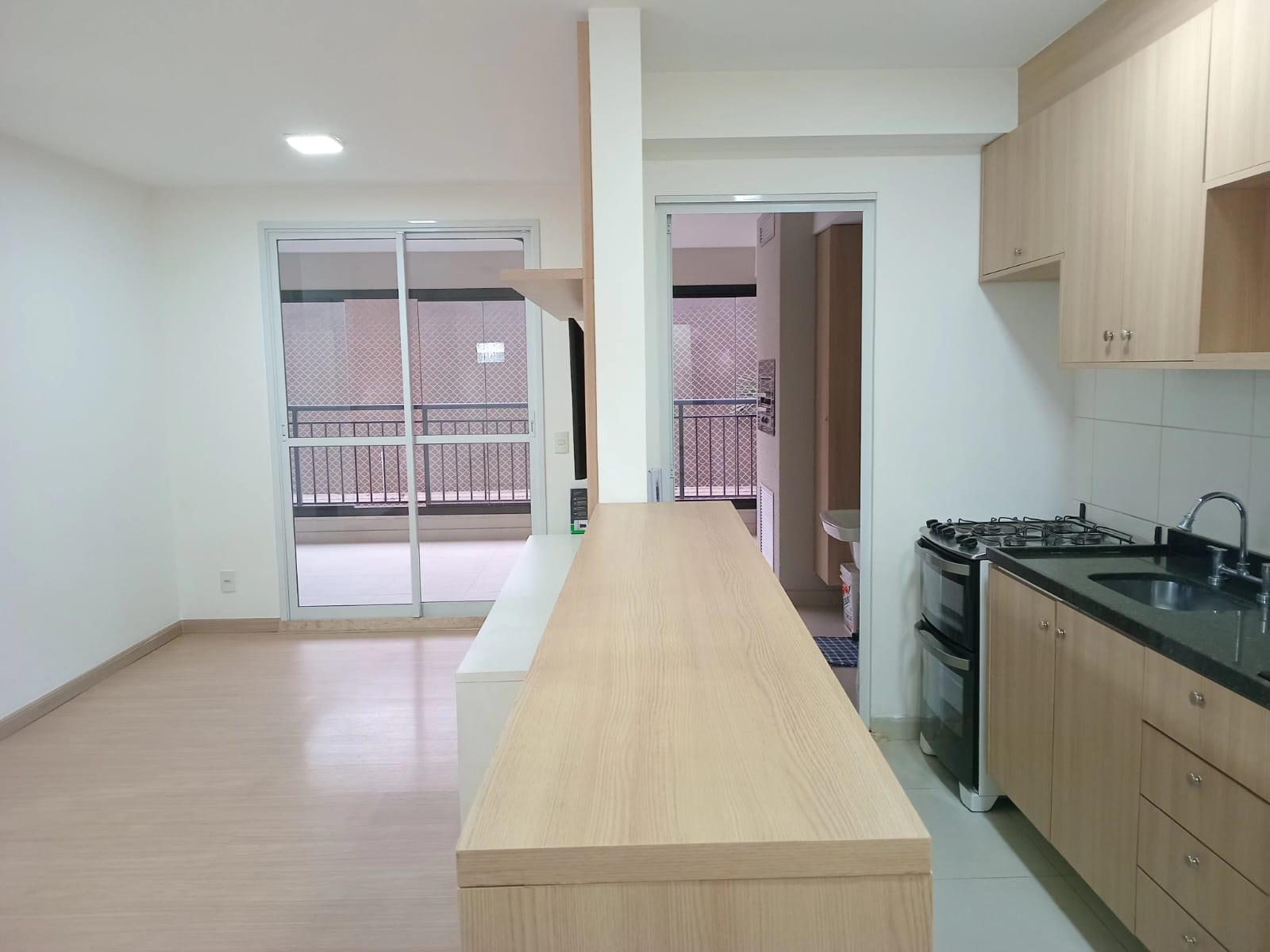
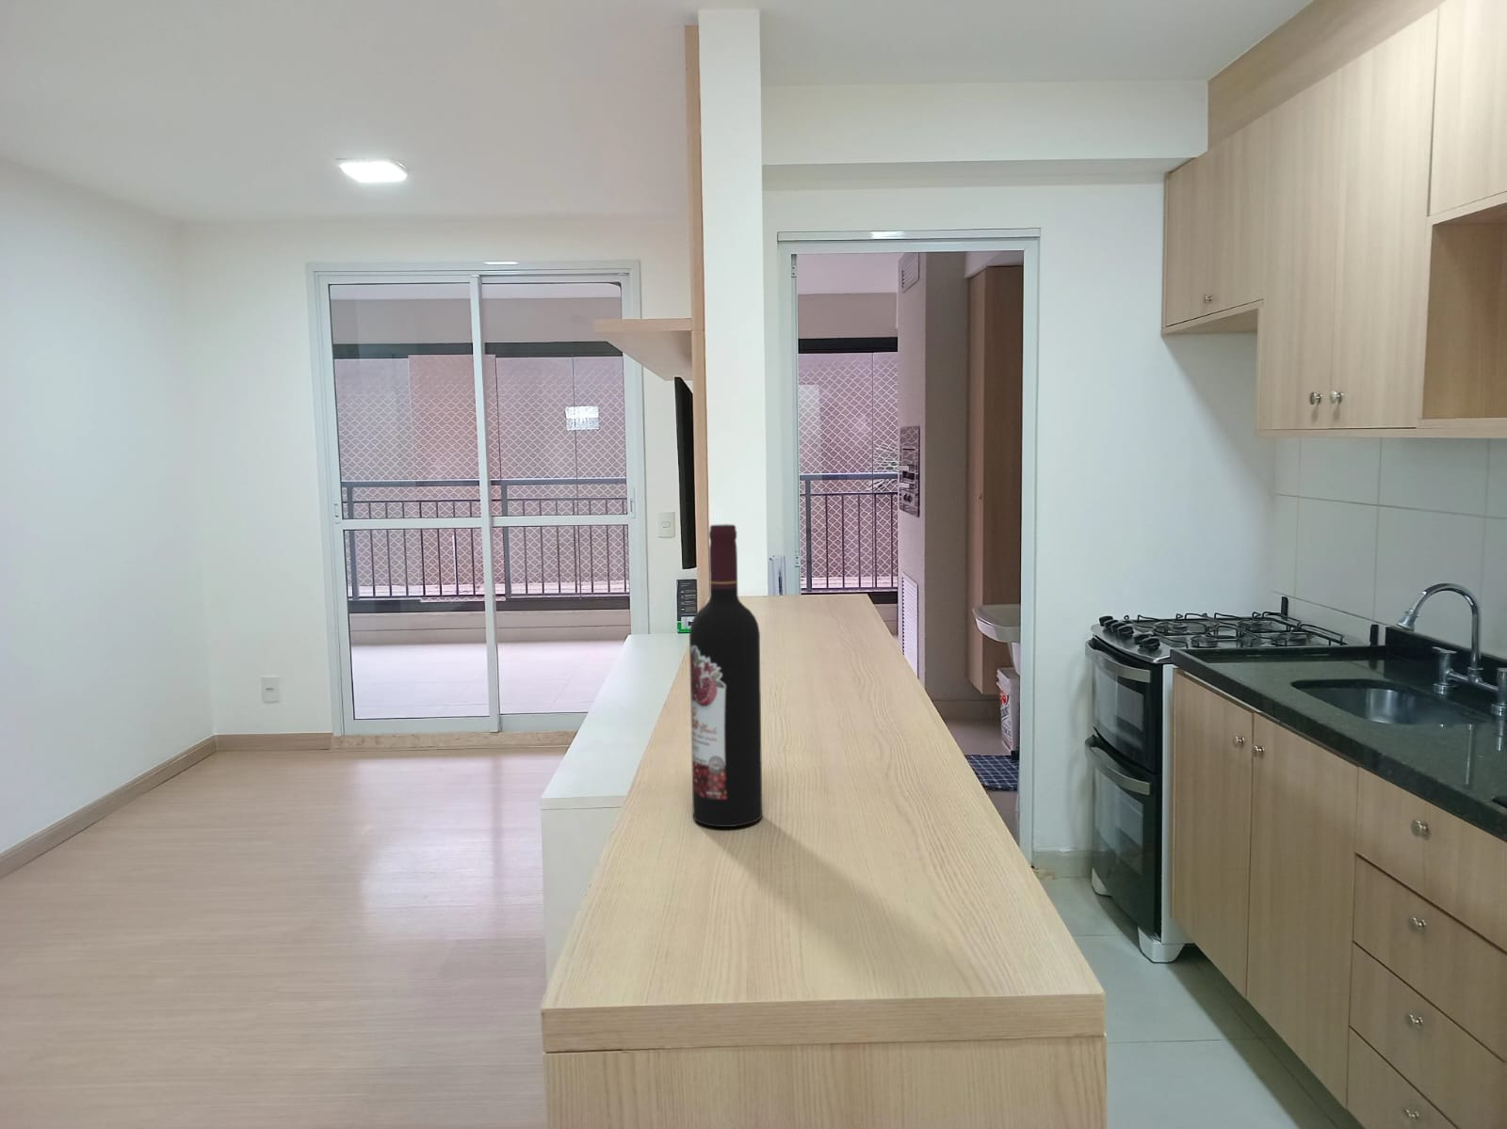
+ wine bottle (724, 671)
